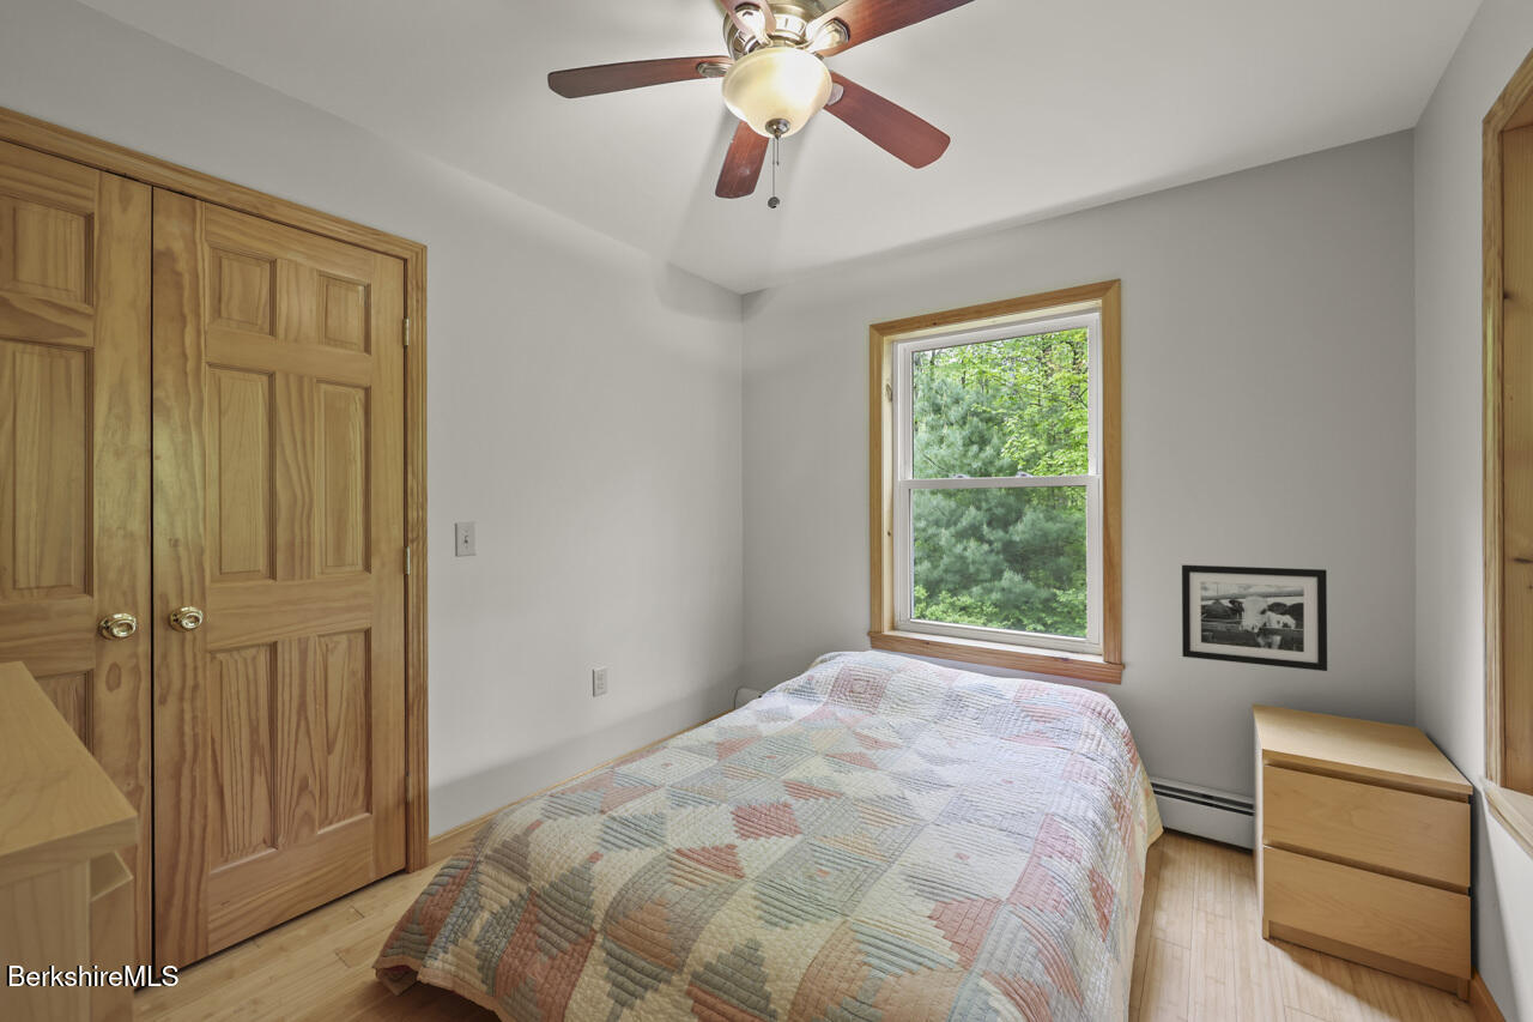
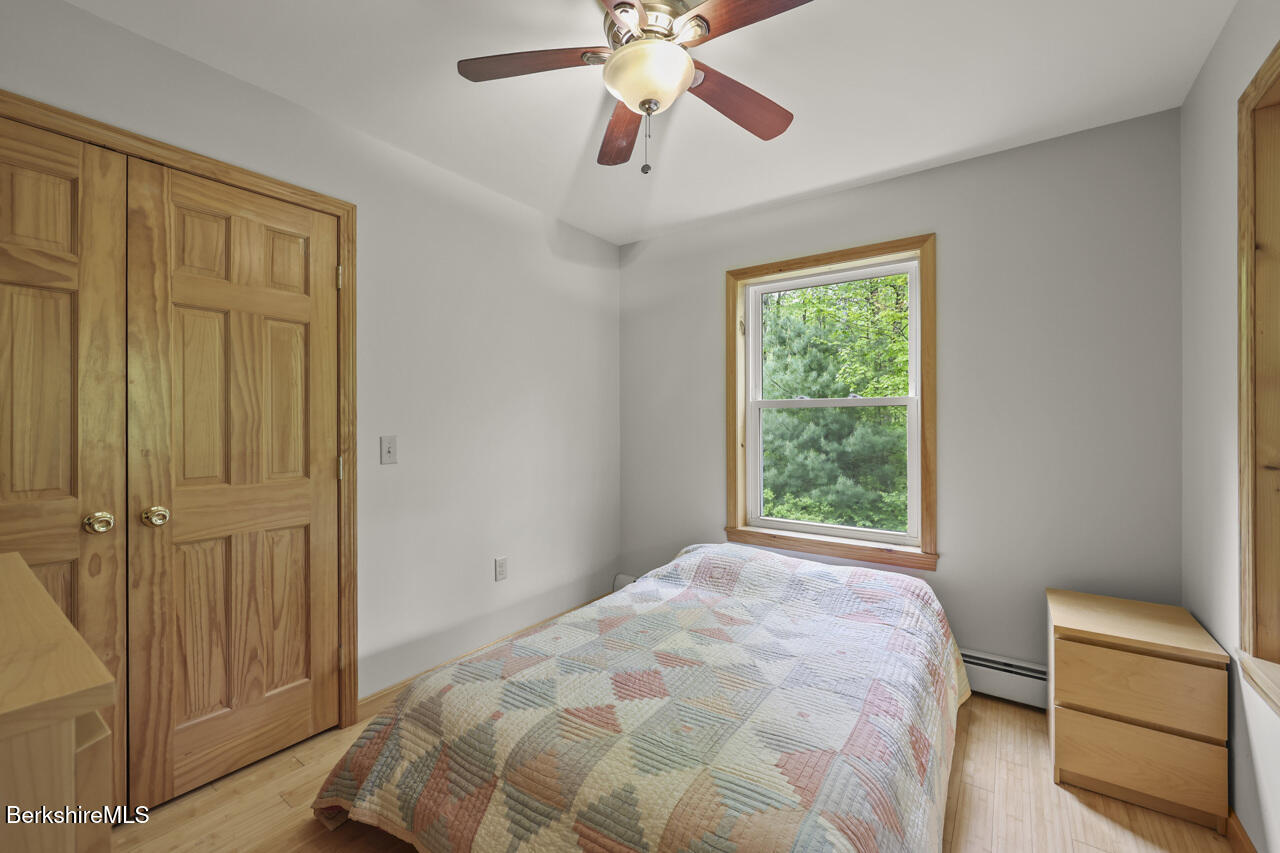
- picture frame (1250, 615)
